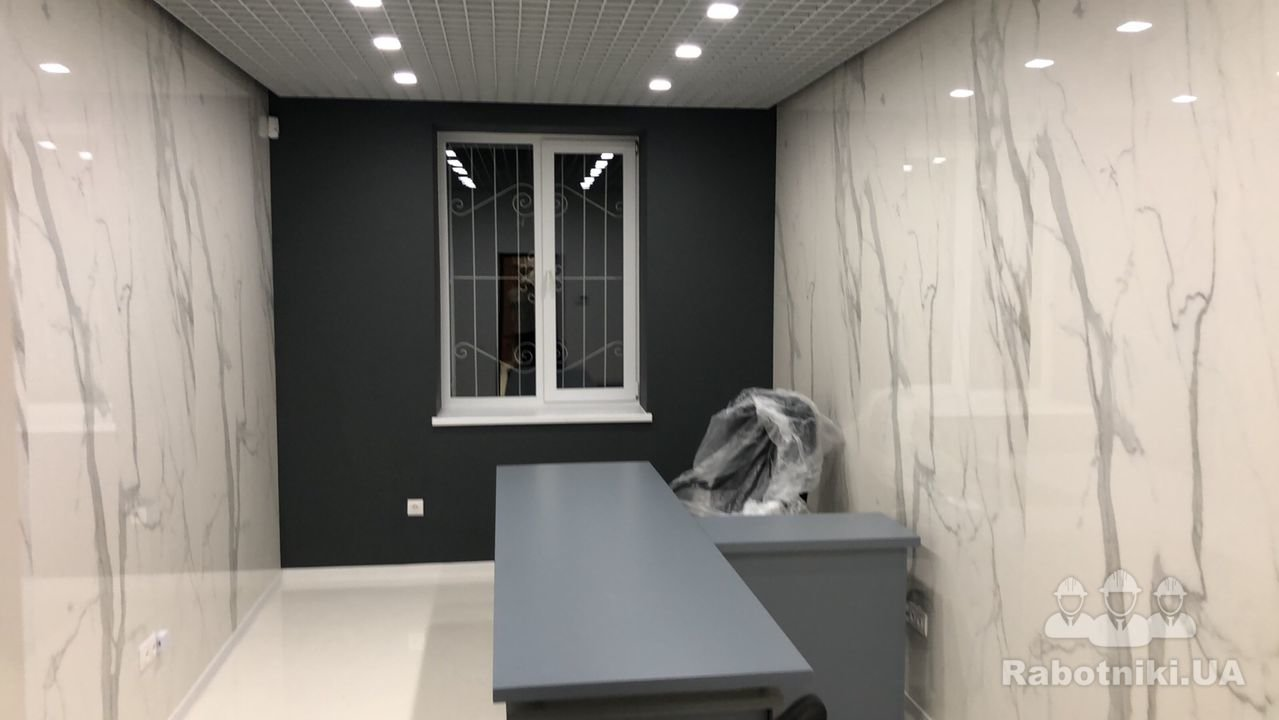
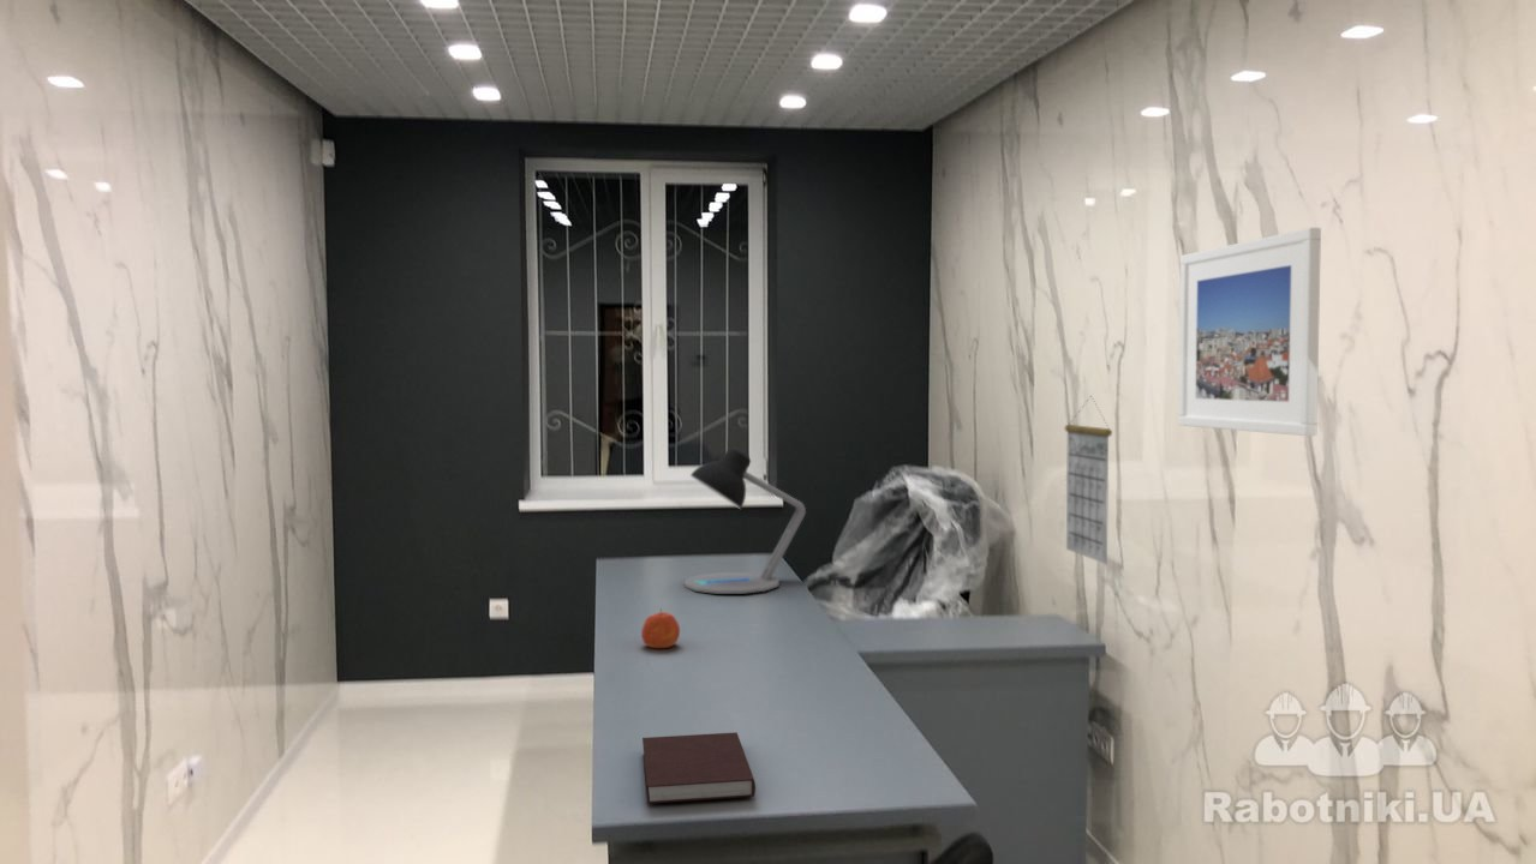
+ notebook (695, 764)
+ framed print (1242, 336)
+ desk lamp (740, 508)
+ calendar (1087, 476)
+ apple (661, 628)
